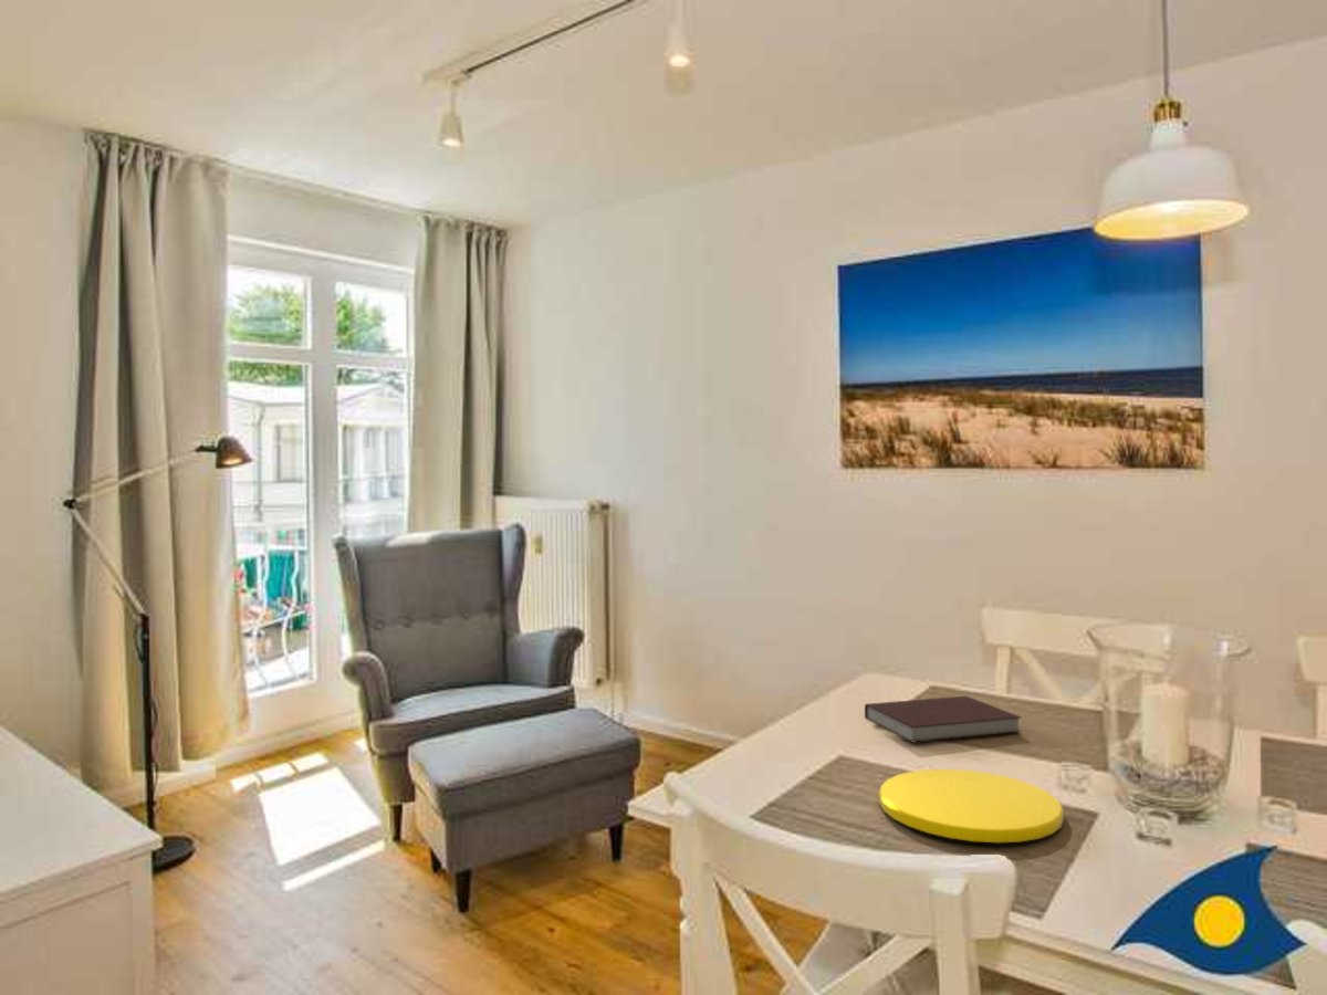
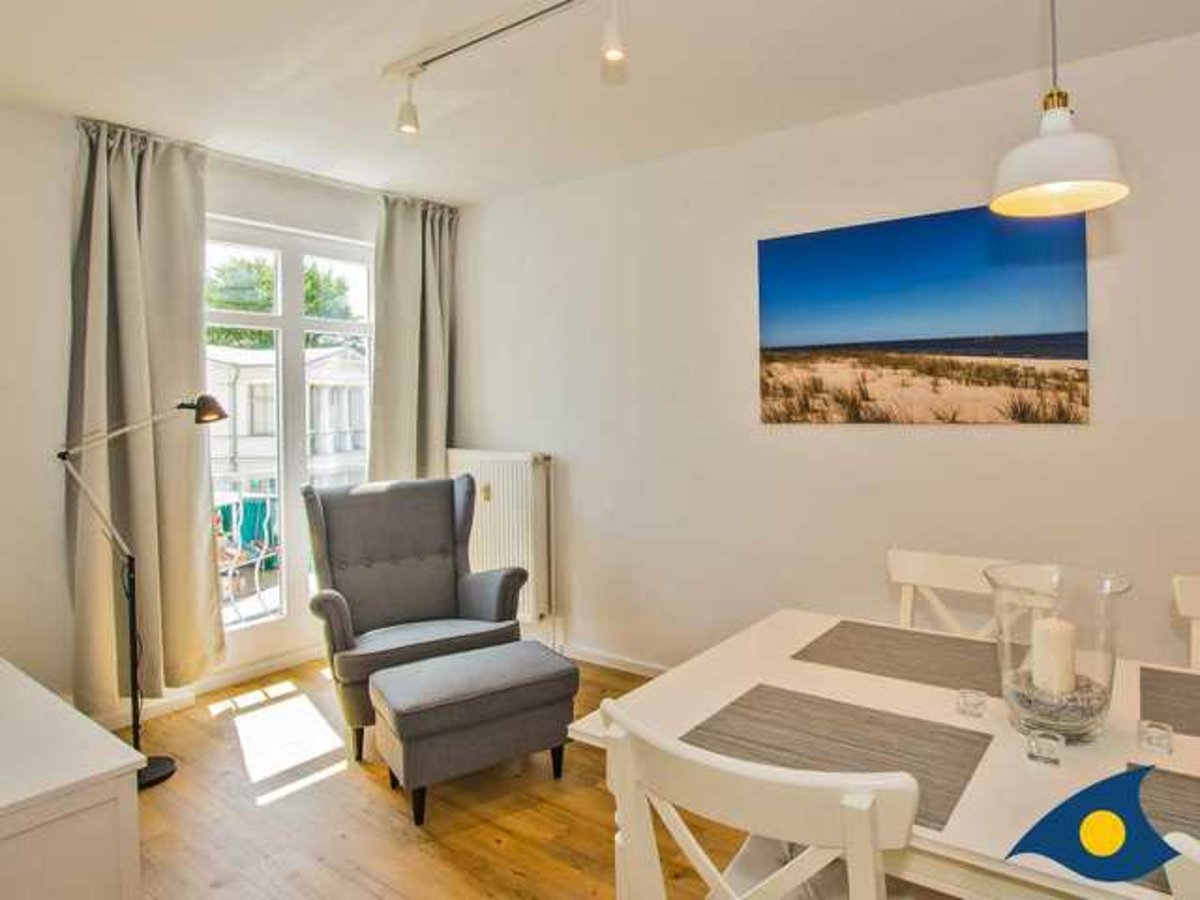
- notebook (940, 718)
- plate (968, 800)
